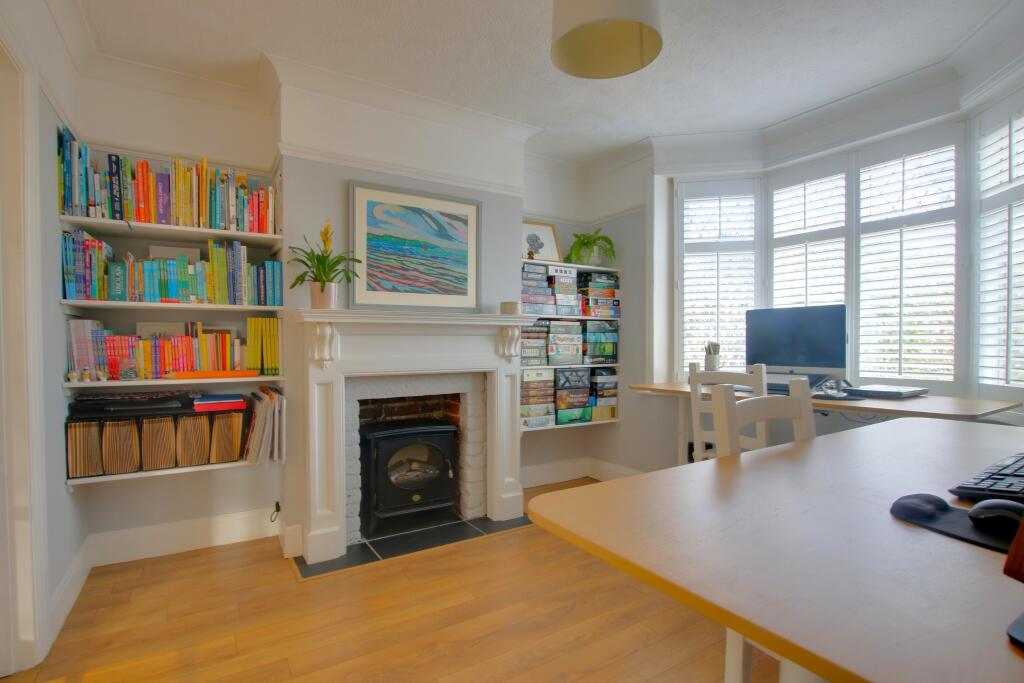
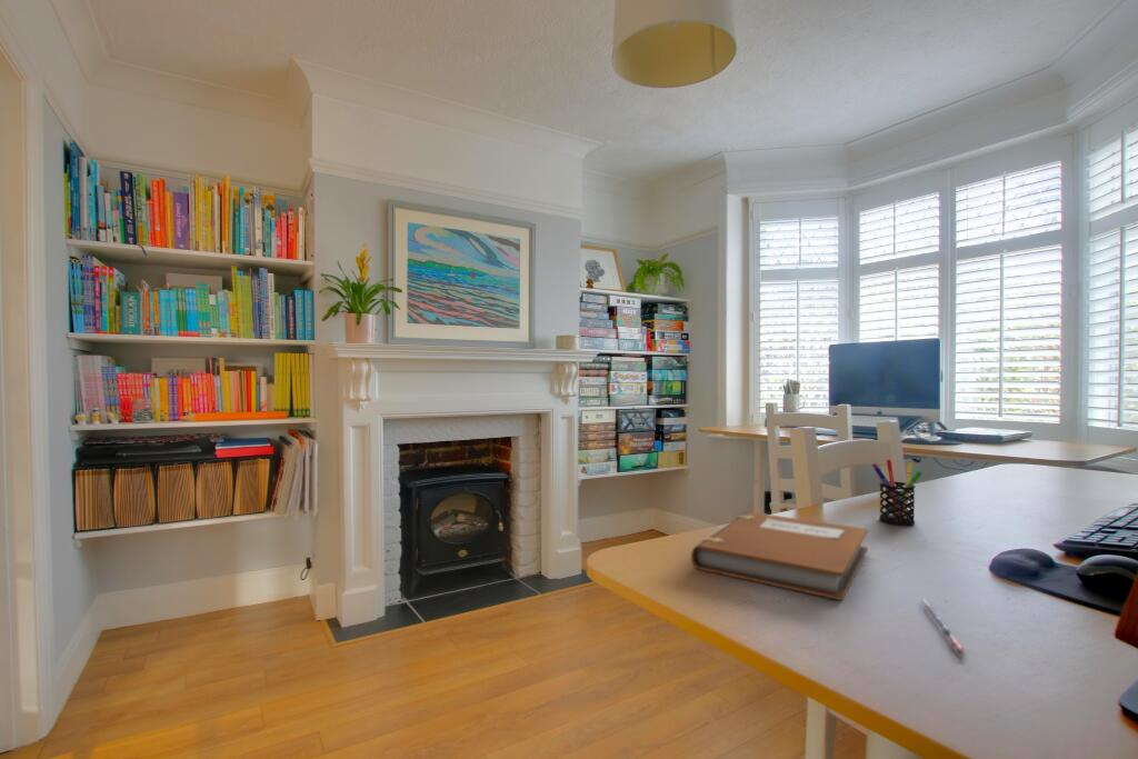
+ notebook (783, 546)
+ pen (940, 623)
+ pen holder (899, 491)
